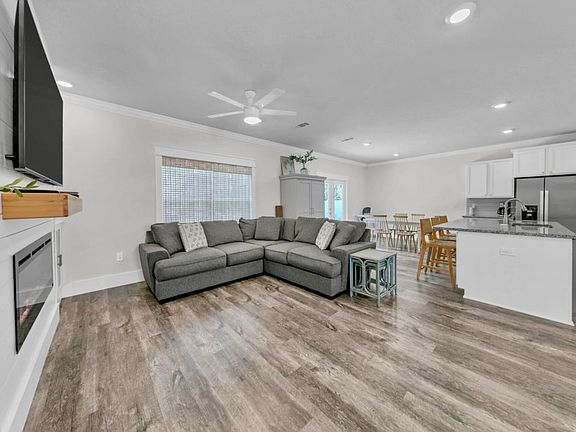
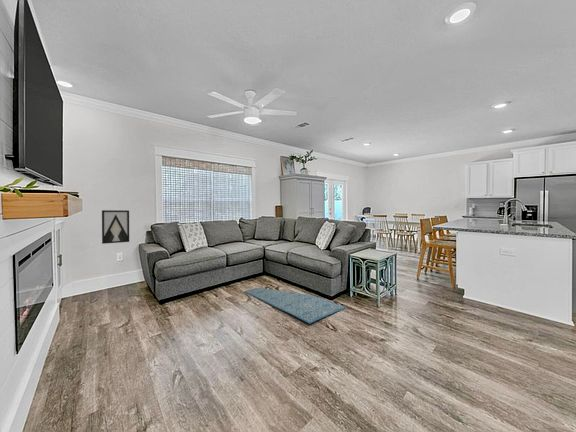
+ wall art (116, 226)
+ rug (290, 298)
